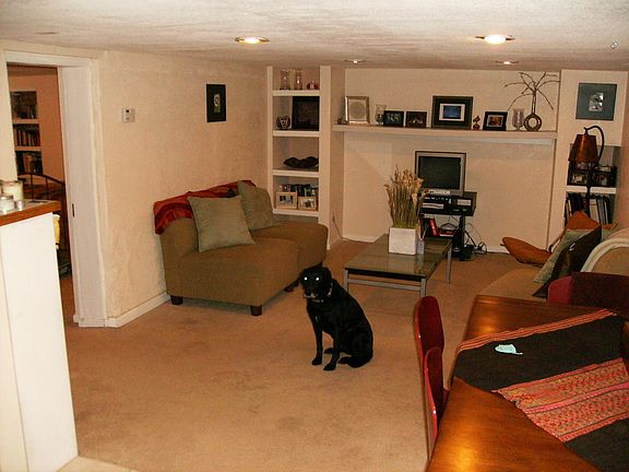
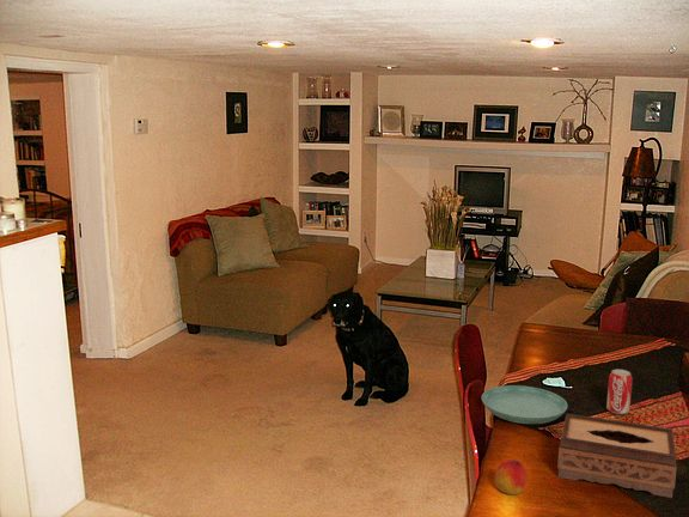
+ saucer (523, 405)
+ beverage can (618, 391)
+ peach (512, 476)
+ tissue box (615, 452)
